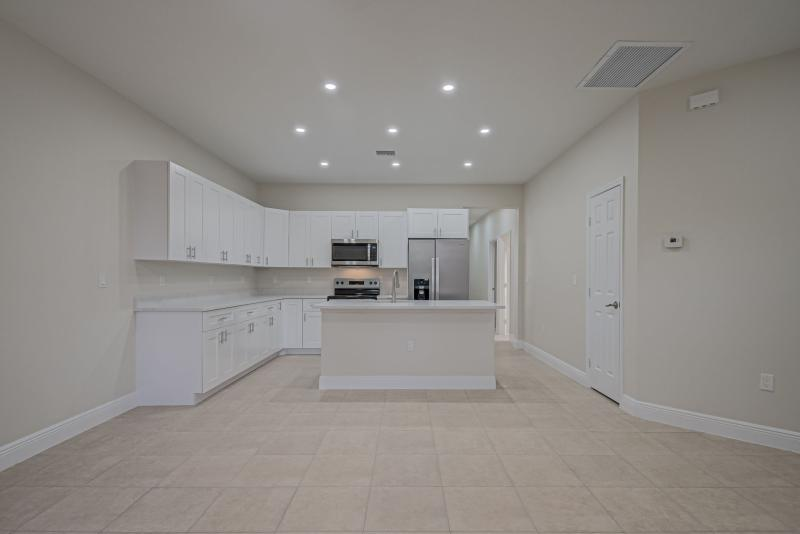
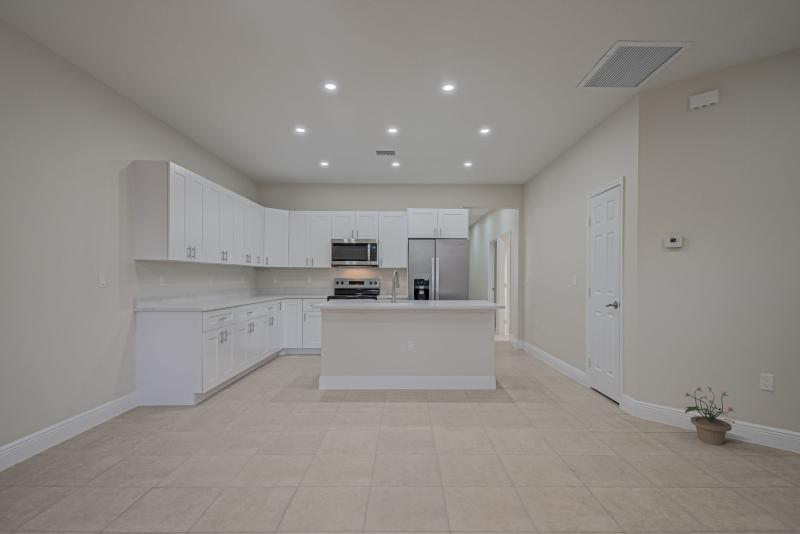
+ potted plant (709, 414)
